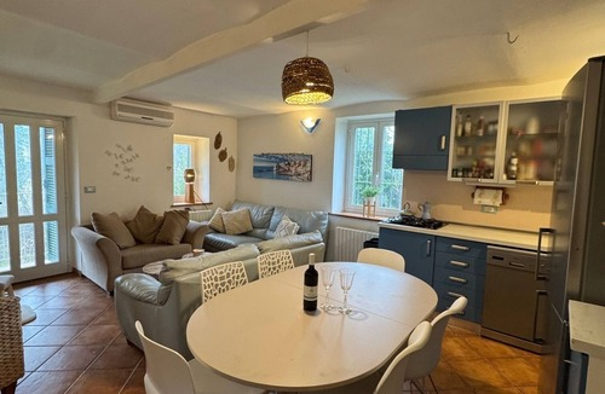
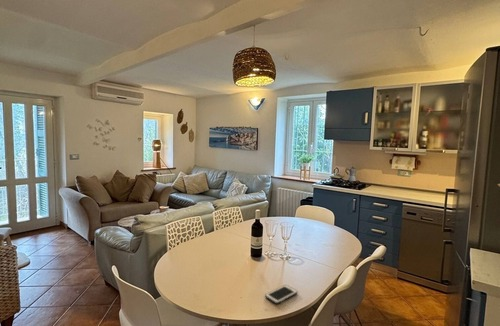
+ cell phone (281, 293)
